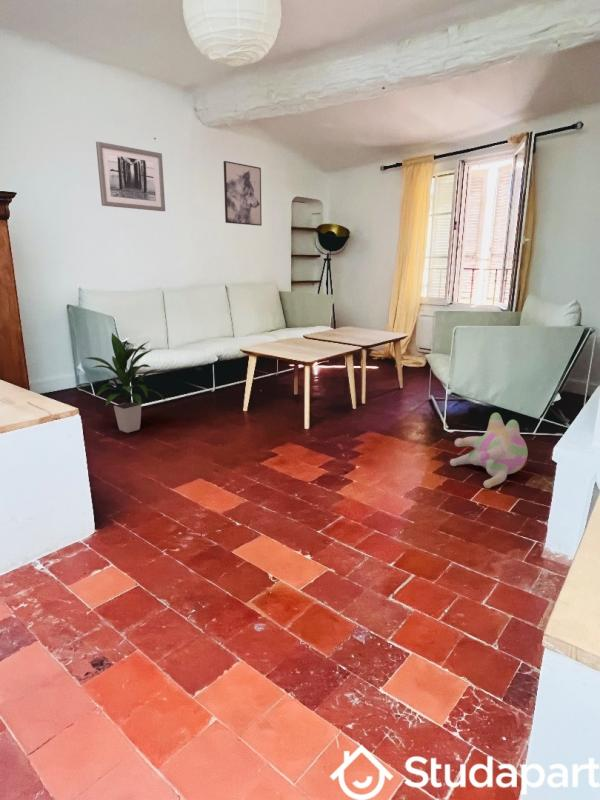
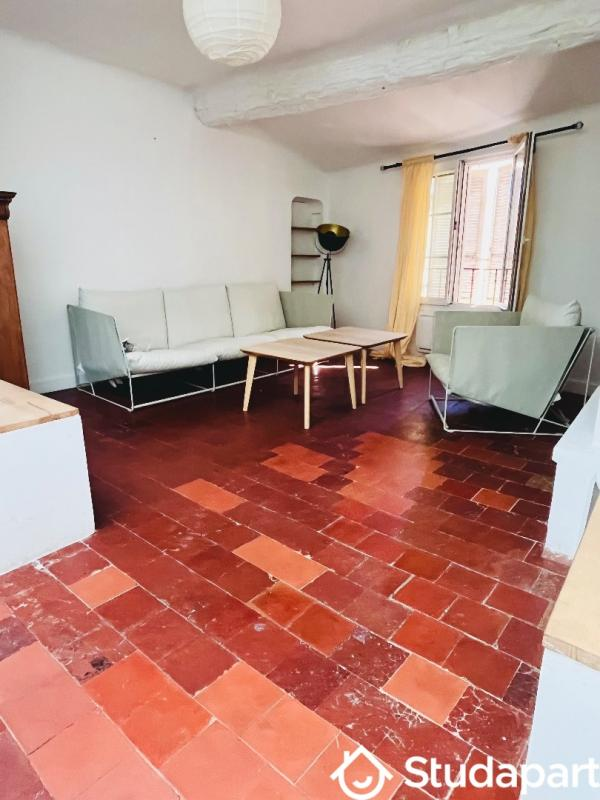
- wall art (243, 194)
- wall art (132, 178)
- indoor plant (129, 383)
- plush toy (494, 445)
